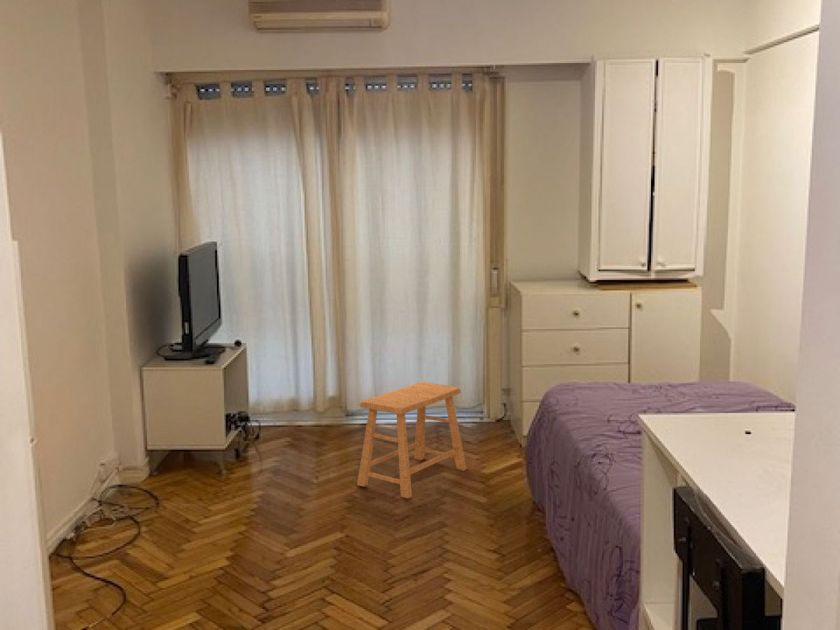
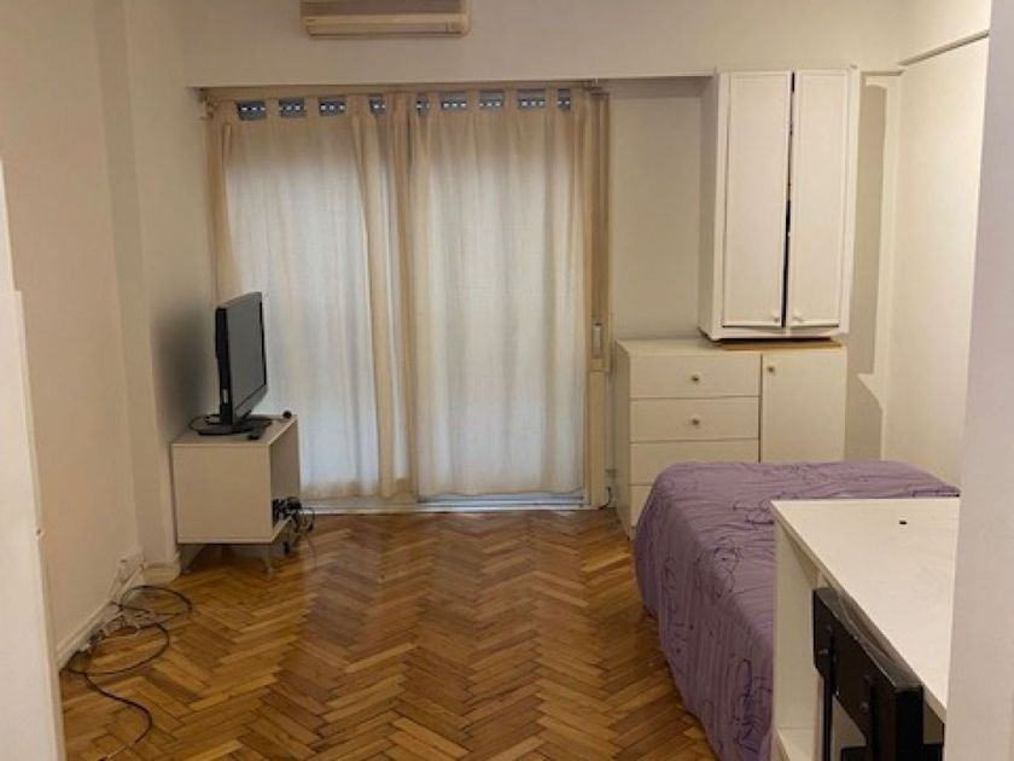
- stool (416, 435)
